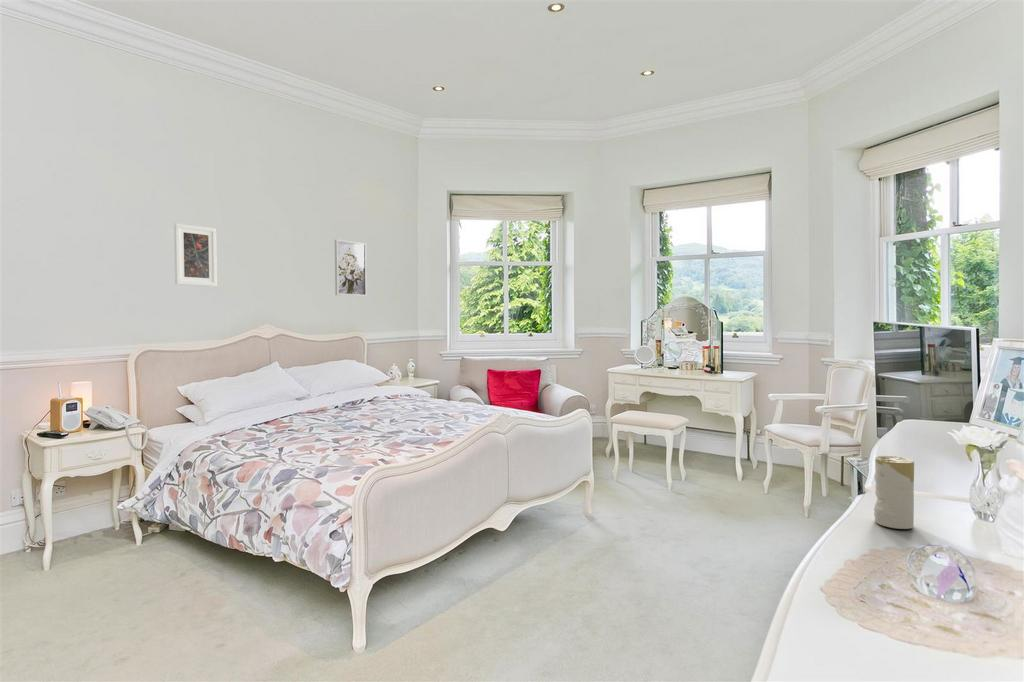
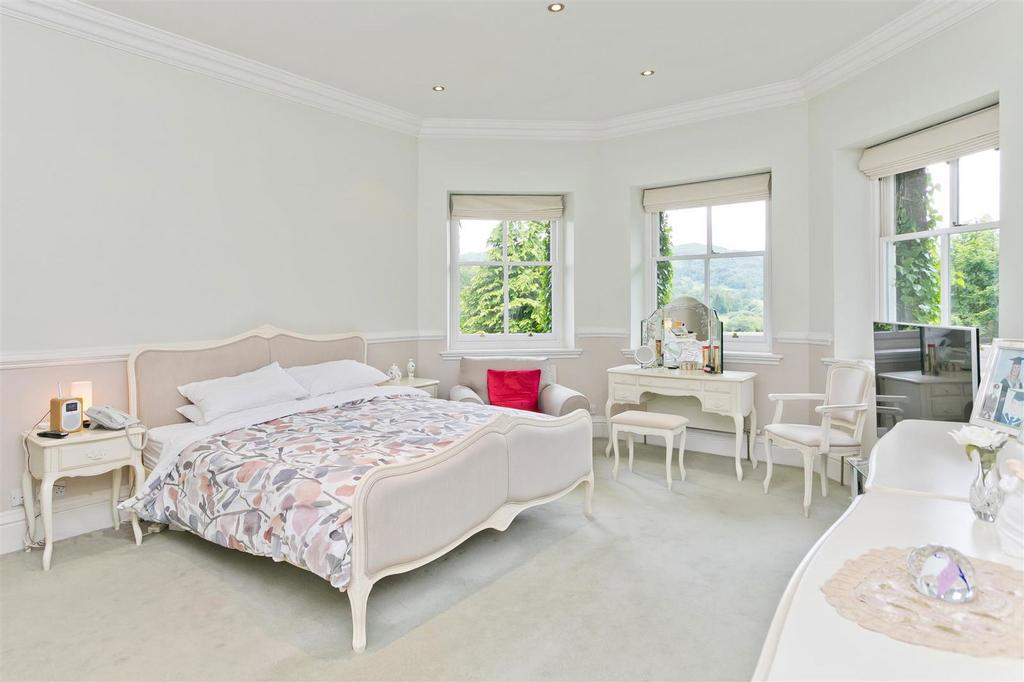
- wall art (351, 268)
- candle (893, 491)
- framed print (196, 255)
